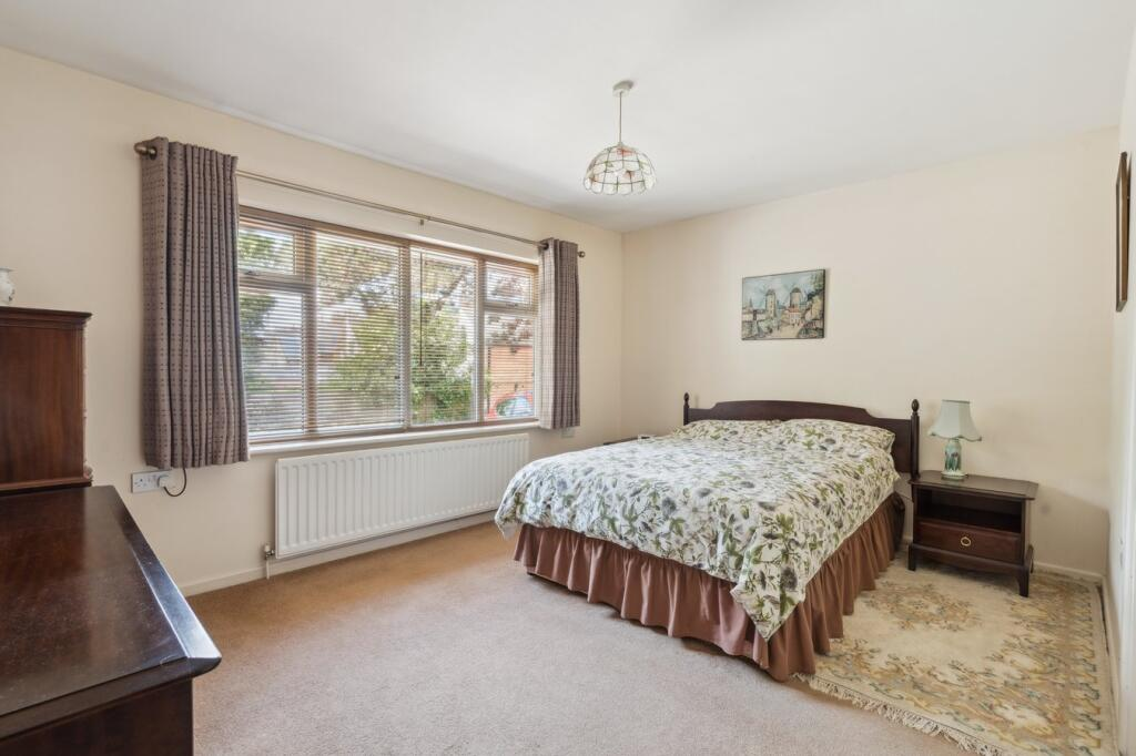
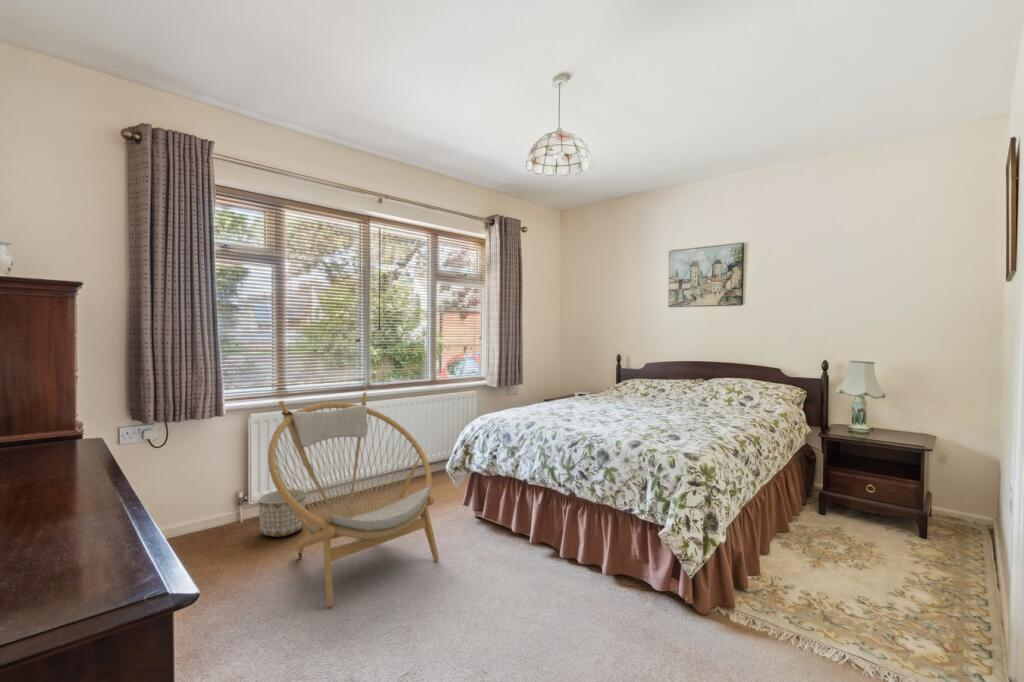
+ planter (282, 513)
+ armchair (356, 481)
